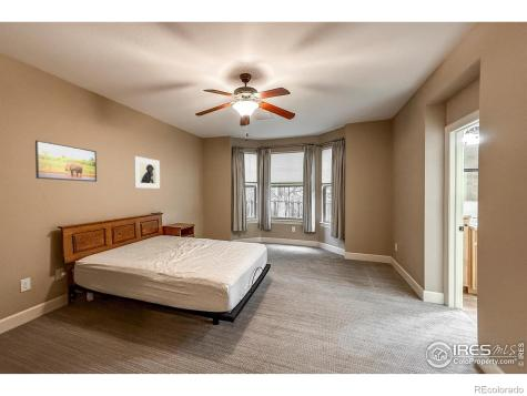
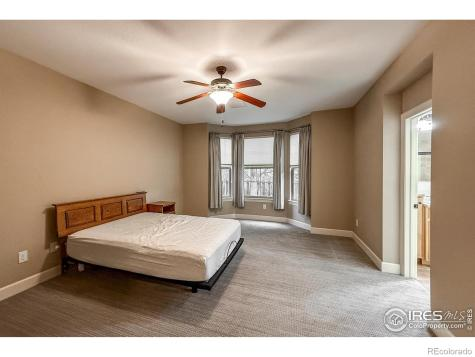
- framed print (69, 163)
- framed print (148, 173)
